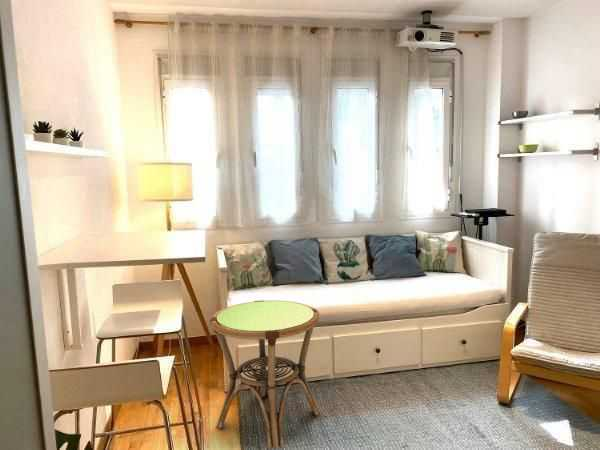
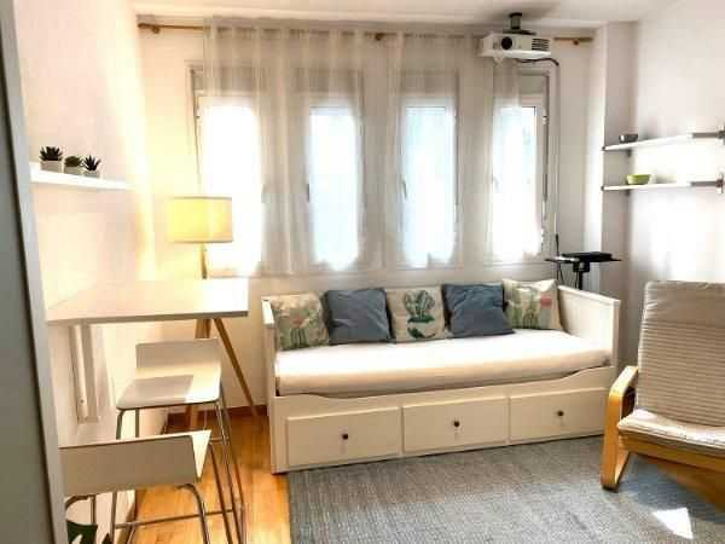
- side table (266, 366)
